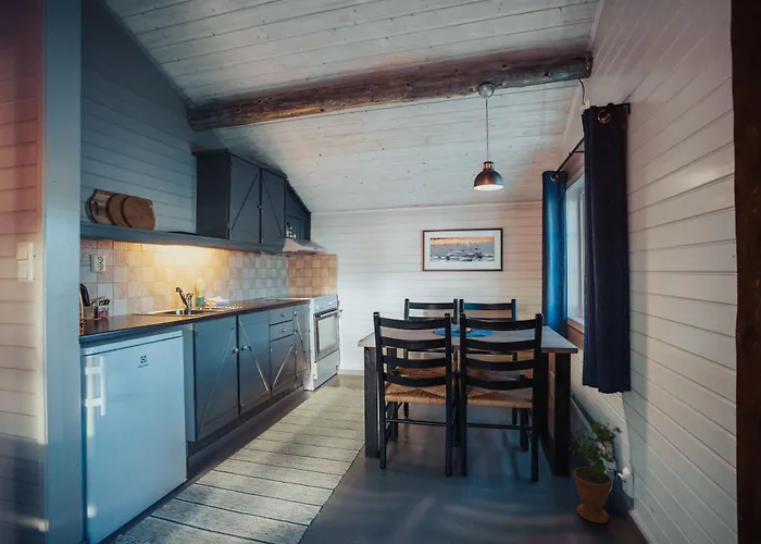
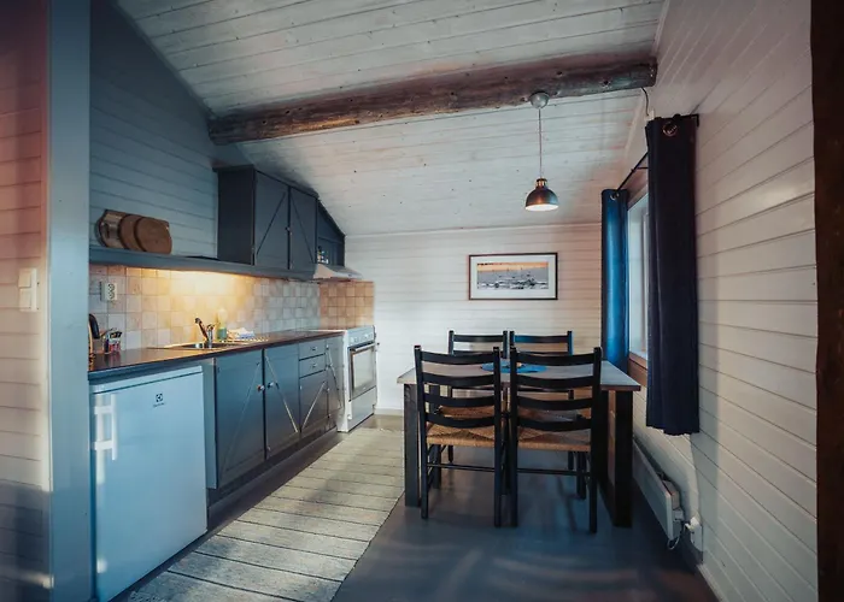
- potted plant (595, 463)
